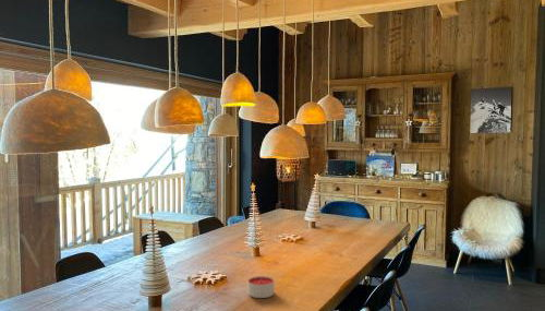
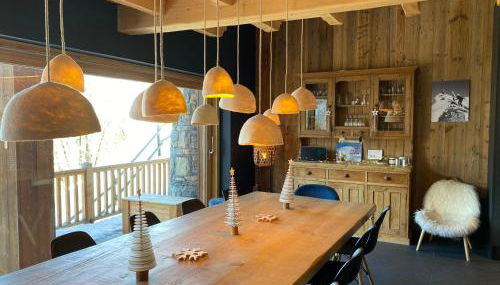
- candle (261, 286)
